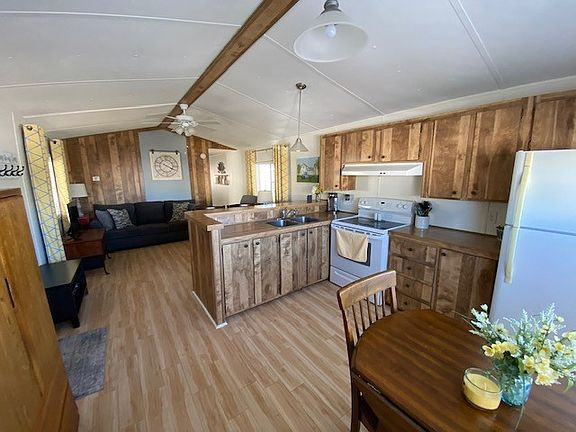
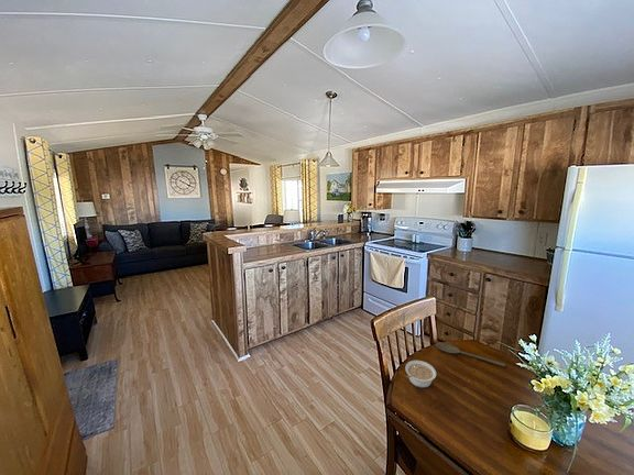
+ legume (419, 375)
+ wooden spoon (468, 354)
